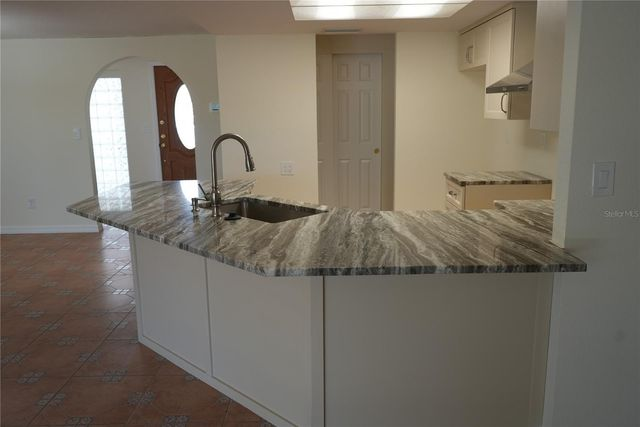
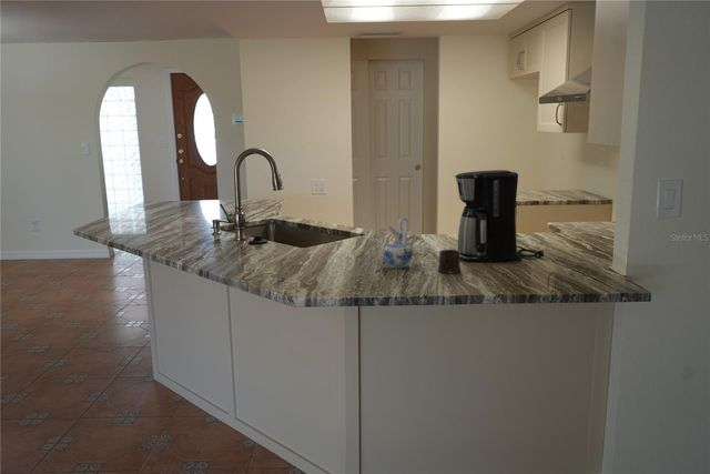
+ coffee maker (497, 214)
+ mug (447, 260)
+ ceramic pitcher (397, 242)
